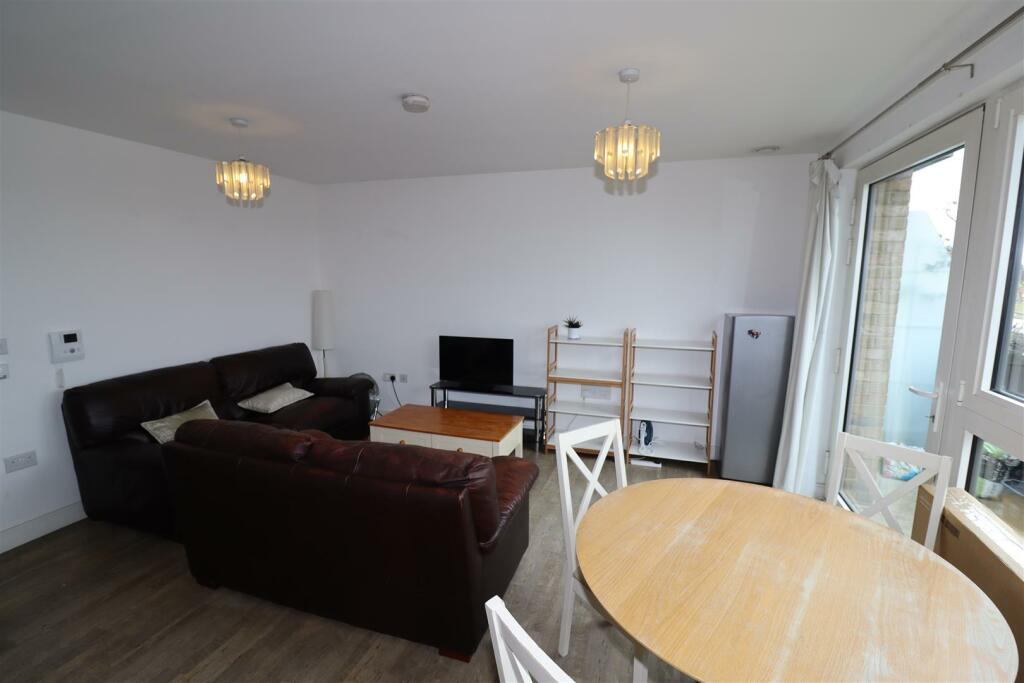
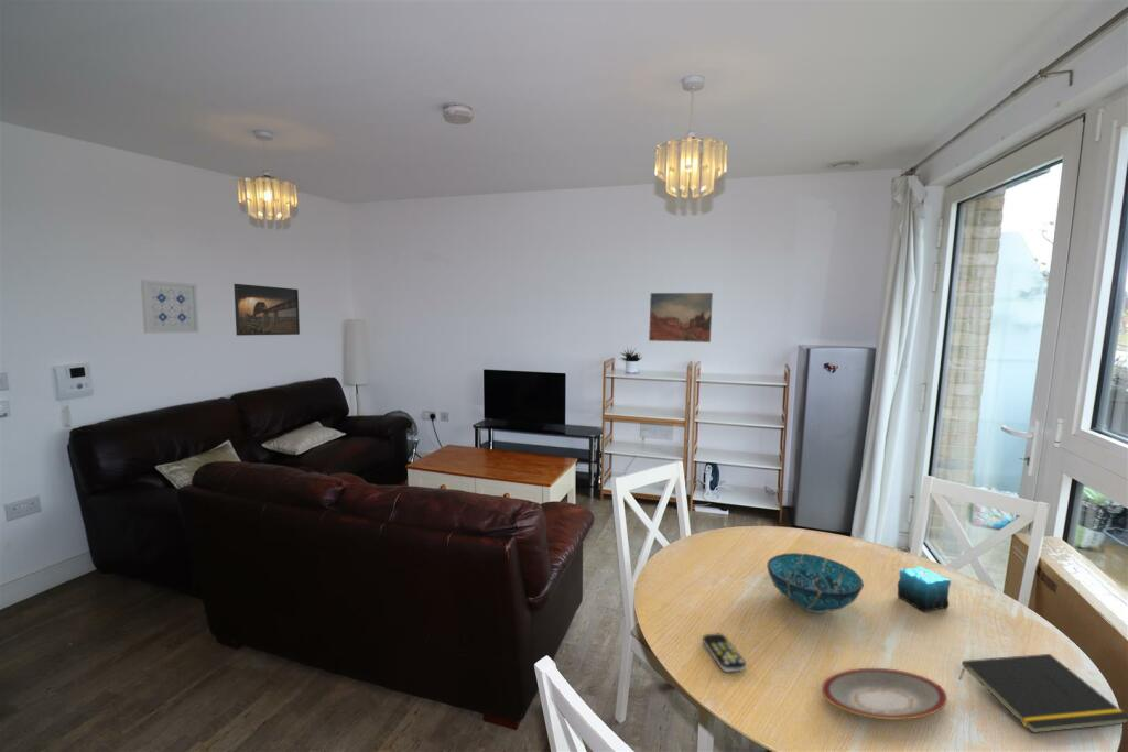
+ wall art (171, 307)
+ remote control (723, 651)
+ notepad (1041, 689)
+ candle (923, 581)
+ wall art (680, 317)
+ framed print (269, 310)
+ plate (883, 696)
+ decorative bowl (812, 588)
